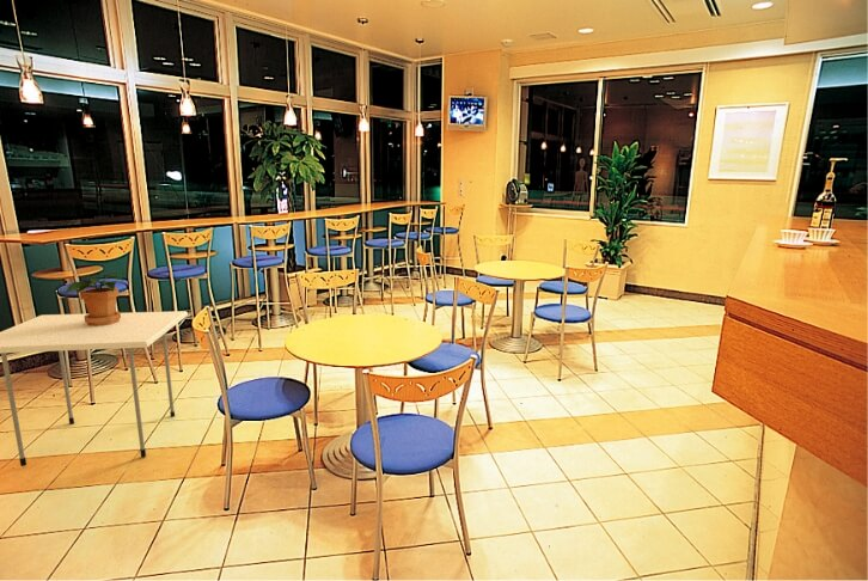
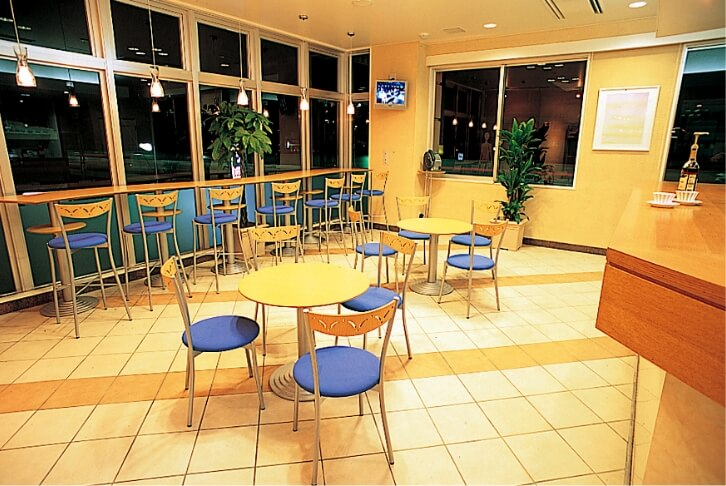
- dining table (68, 389)
- potted plant (94, 299)
